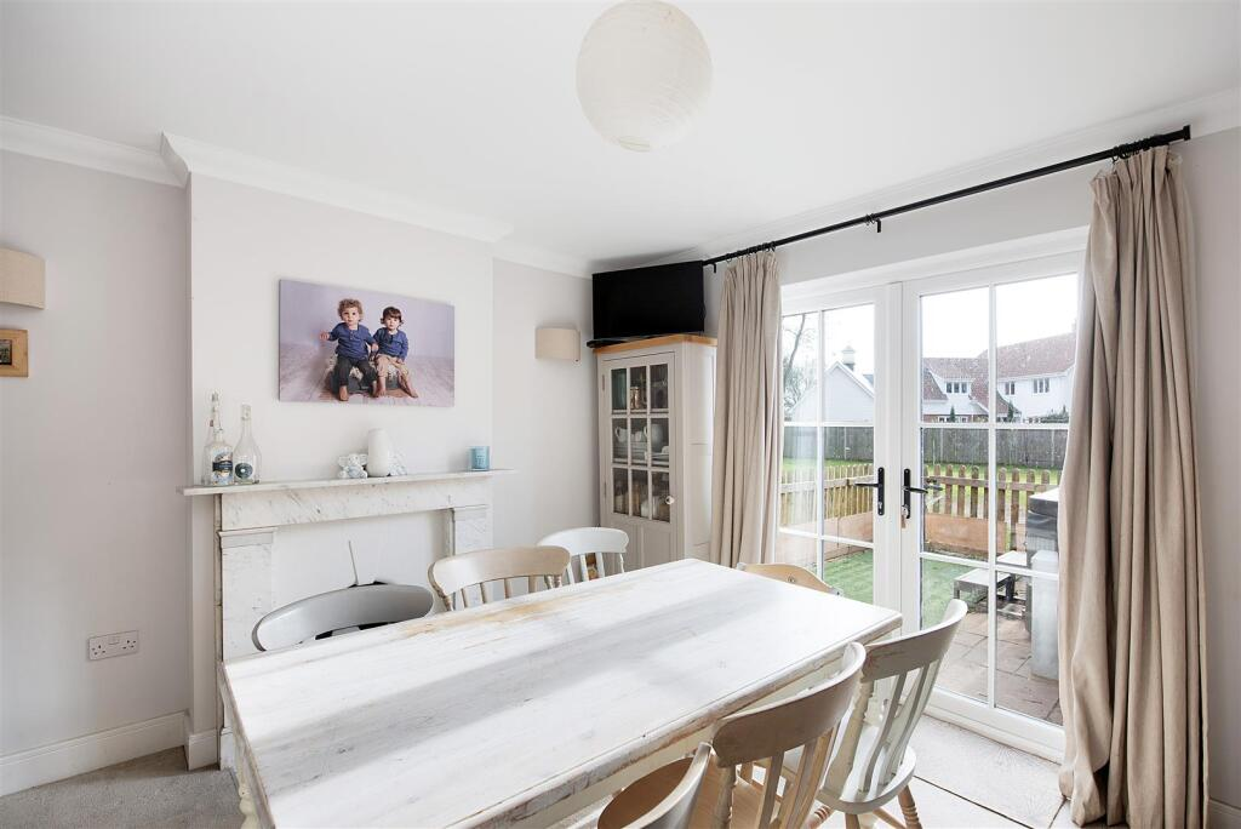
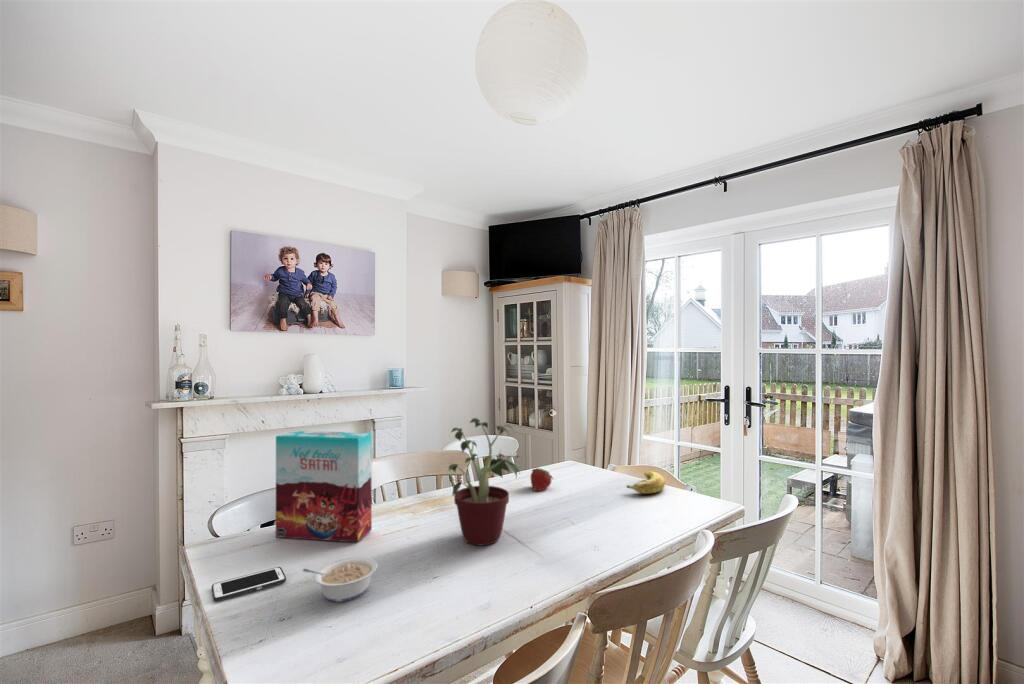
+ banana (644, 481)
+ potted plant (476, 473)
+ legume (344, 579)
+ cell phone (249, 583)
+ fruit (540, 478)
+ cereal box (324, 484)
